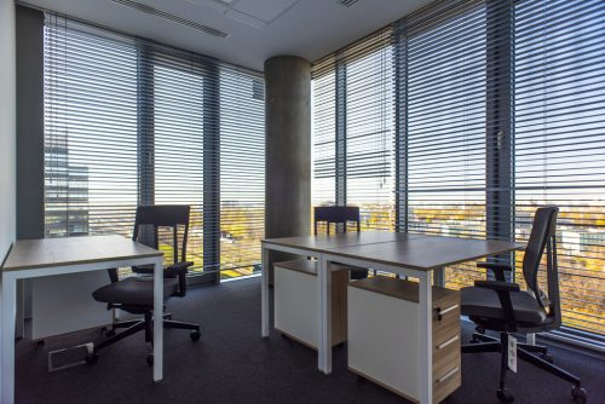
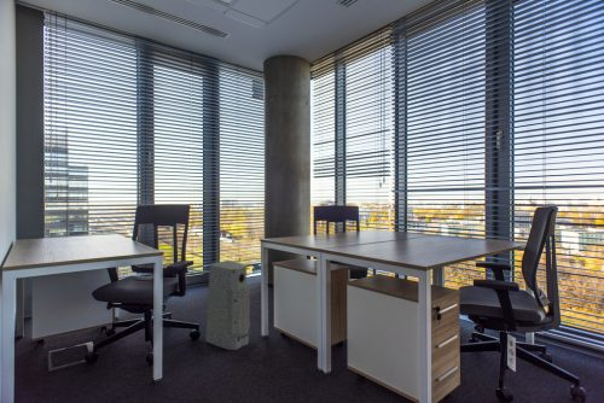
+ air purifier (228, 302)
